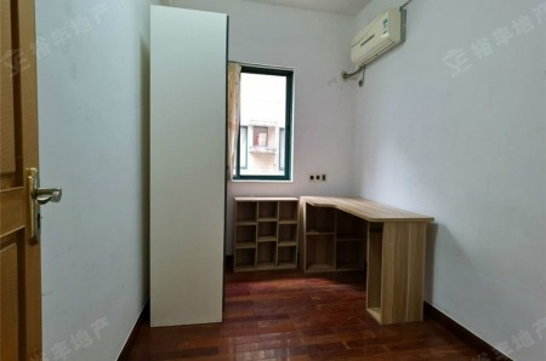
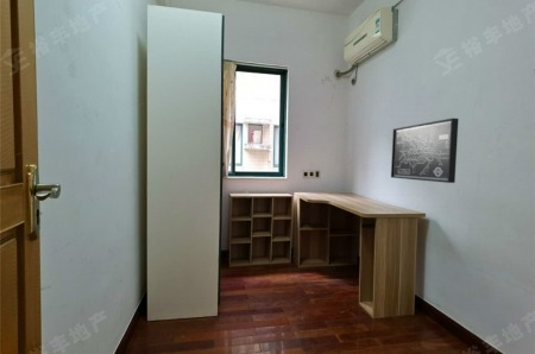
+ wall art (420, 152)
